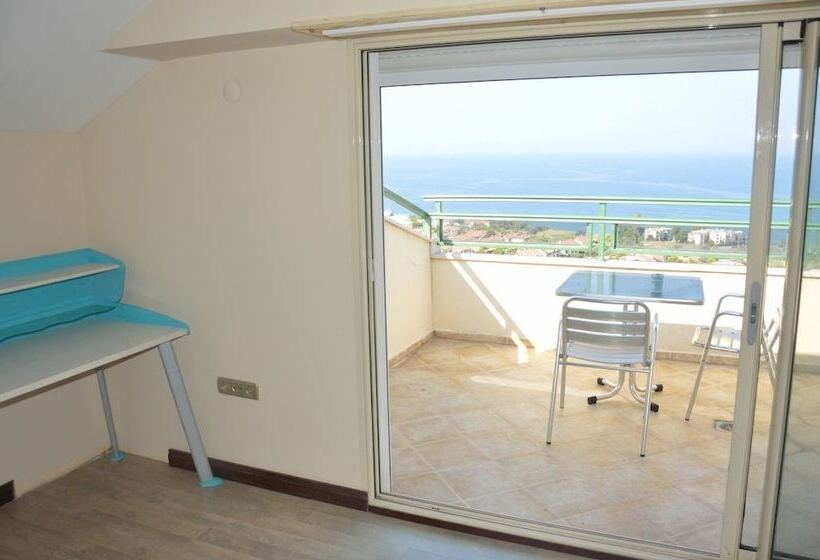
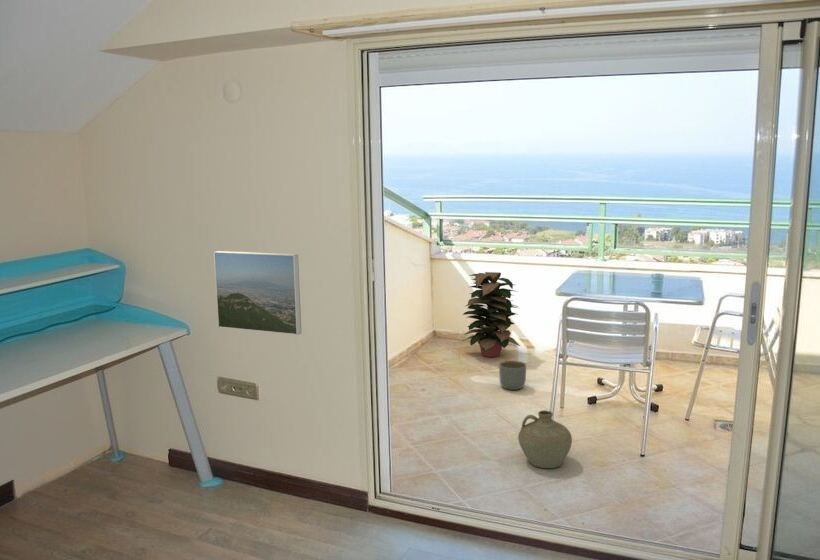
+ decorative plant (490, 313)
+ ceramic jug (544, 436)
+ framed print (256, 291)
+ planter (512, 376)
